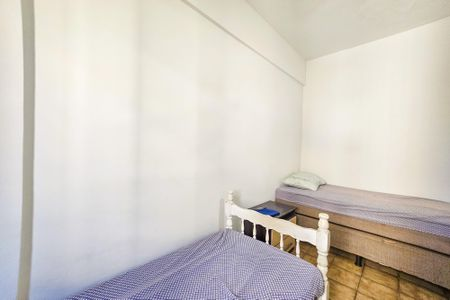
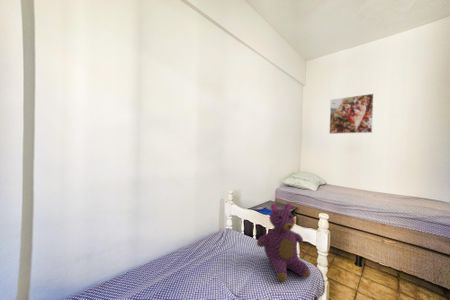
+ teddy bear (285, 237)
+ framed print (350, 115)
